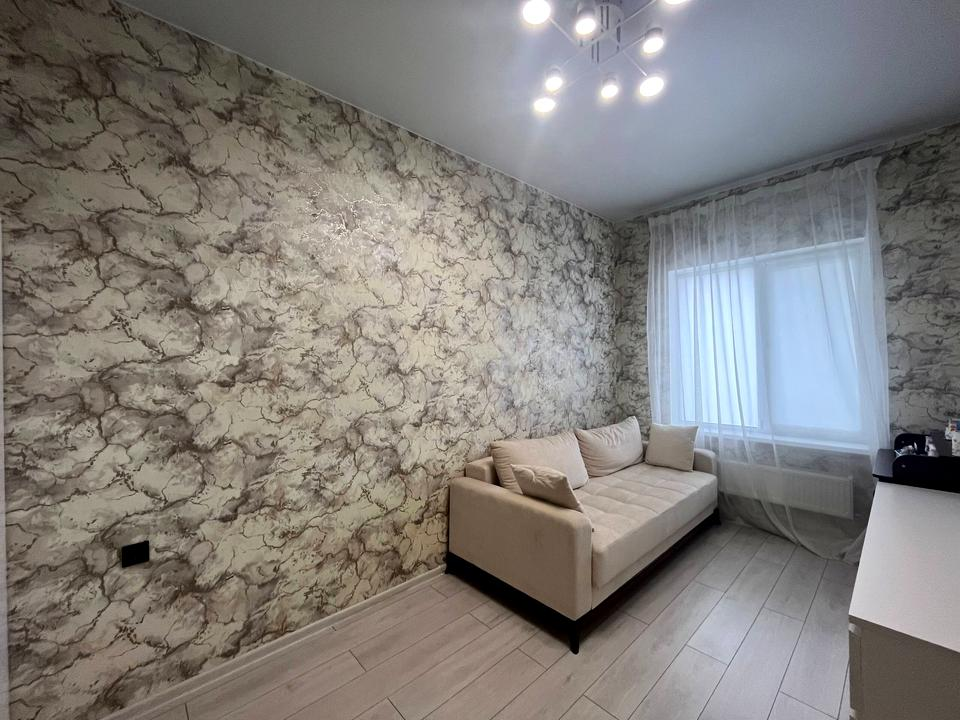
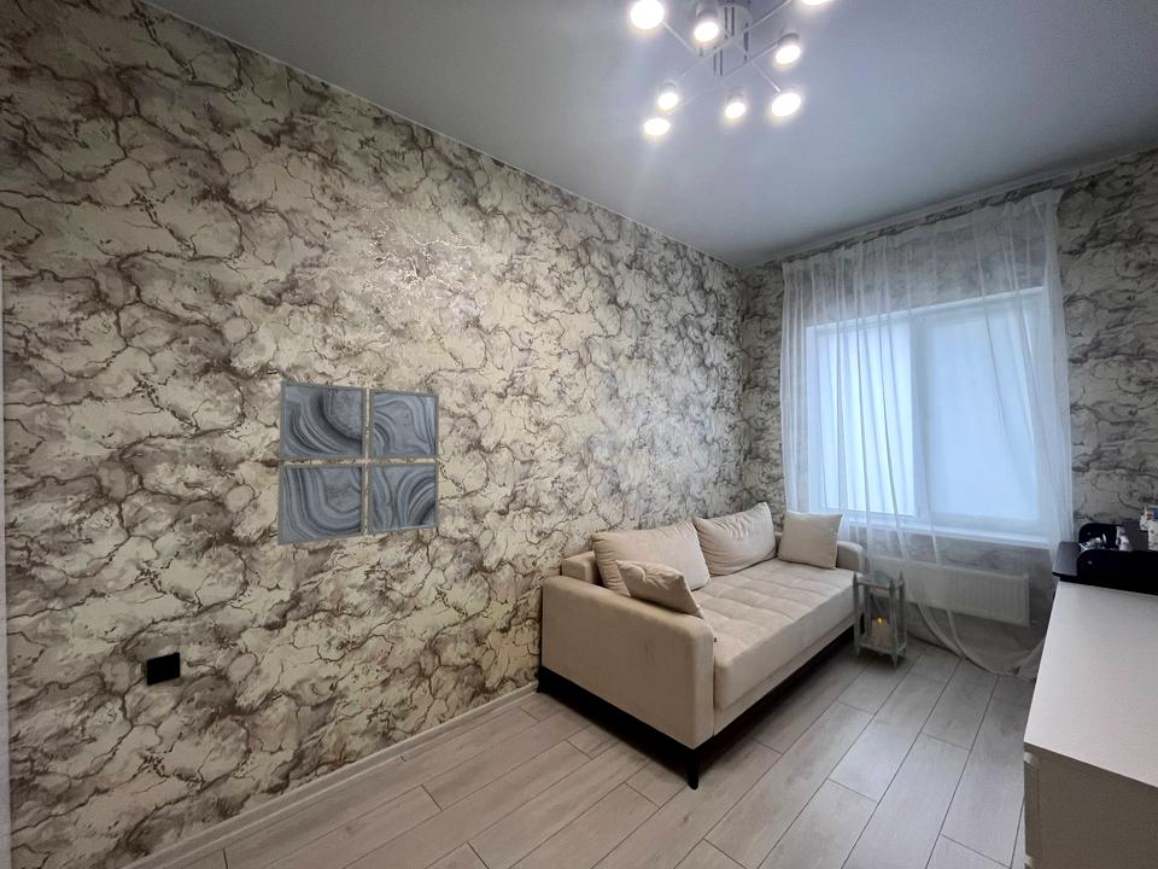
+ wall art (368, 463)
+ lantern (879, 618)
